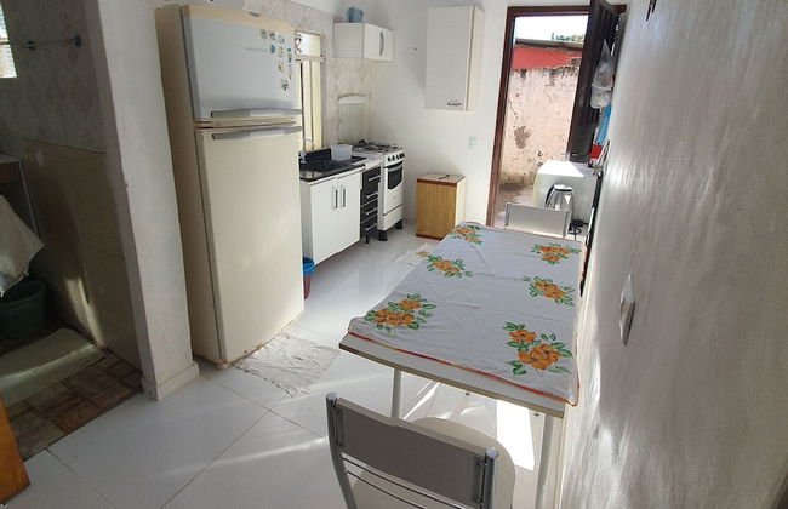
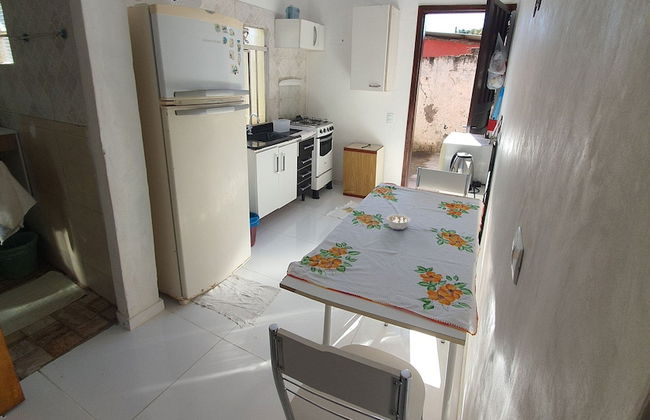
+ legume (398, 222)
